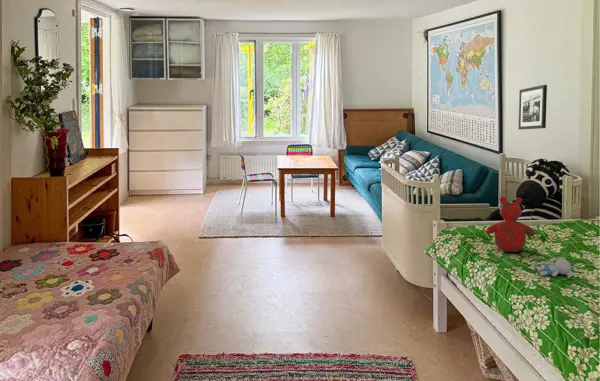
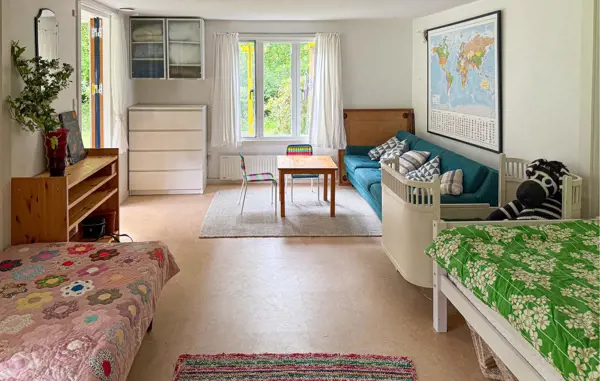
- toy elephant (555, 266)
- teddy bear (510, 223)
- picture frame (532, 108)
